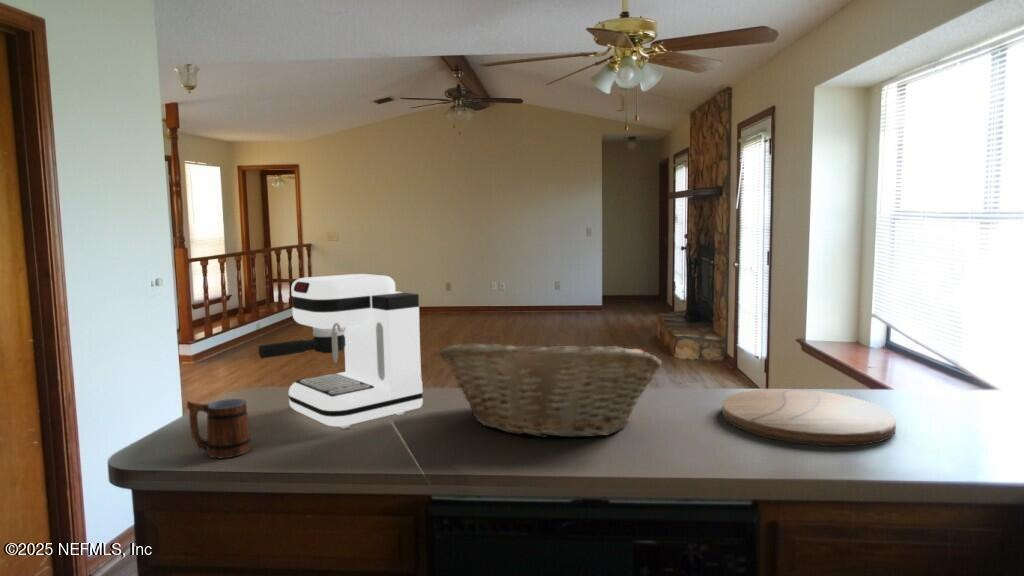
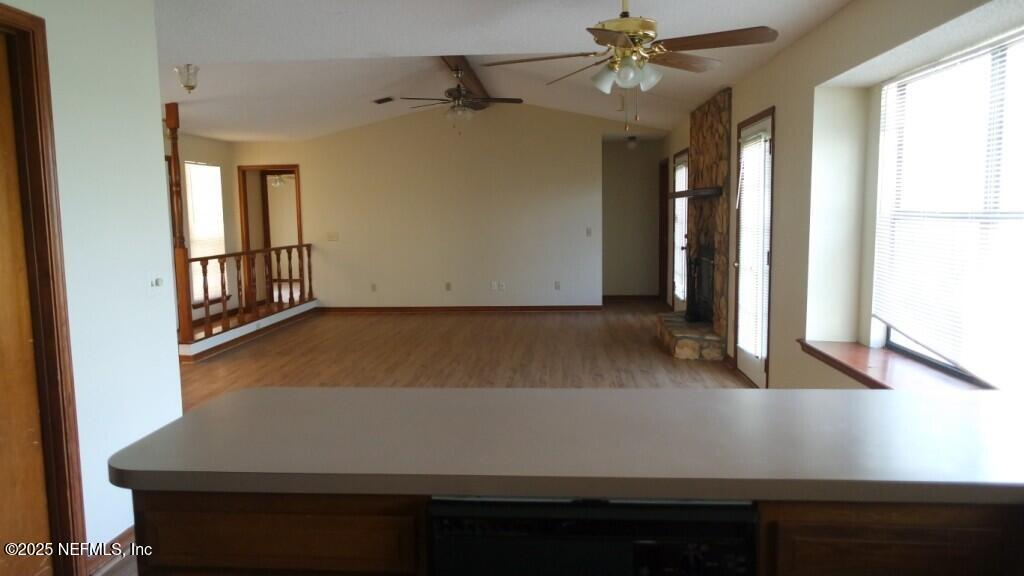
- mug (218, 426)
- fruit basket (547, 376)
- coffee maker (349, 345)
- cutting board (804, 414)
